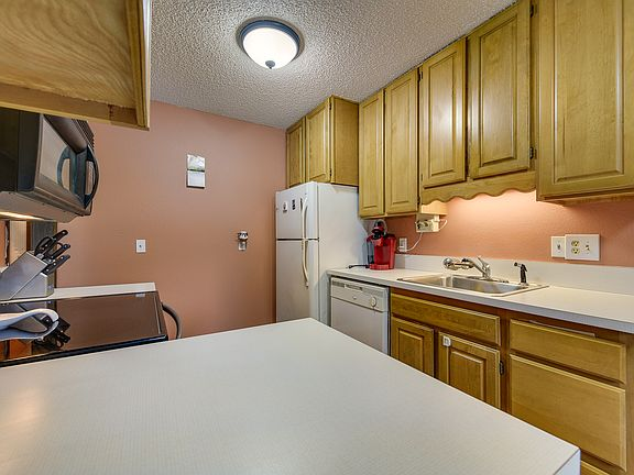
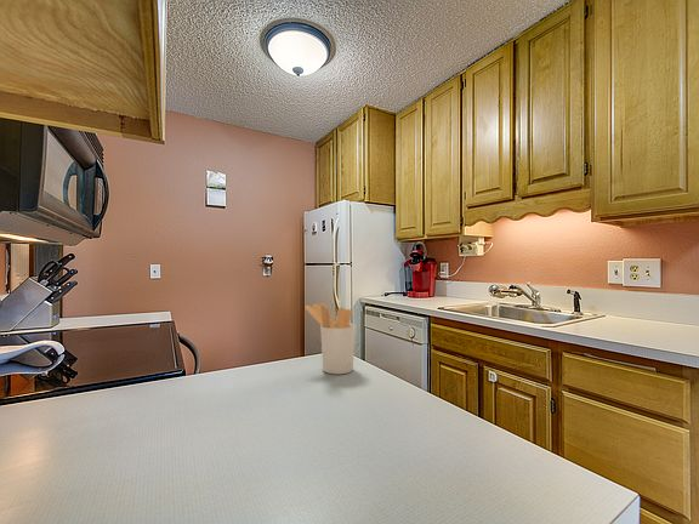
+ utensil holder (330, 335)
